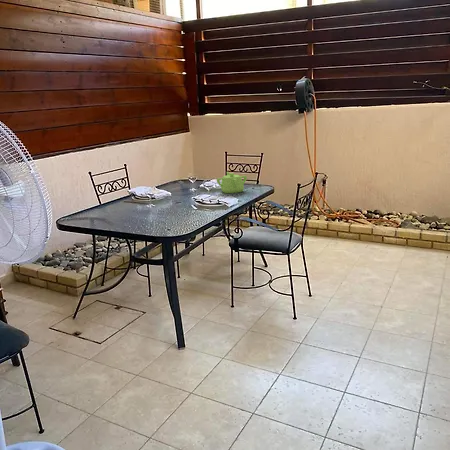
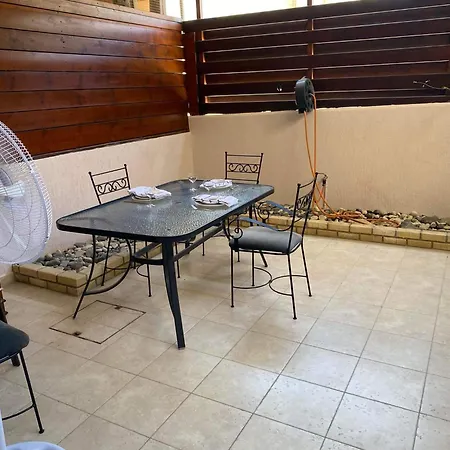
- teapot (232, 182)
